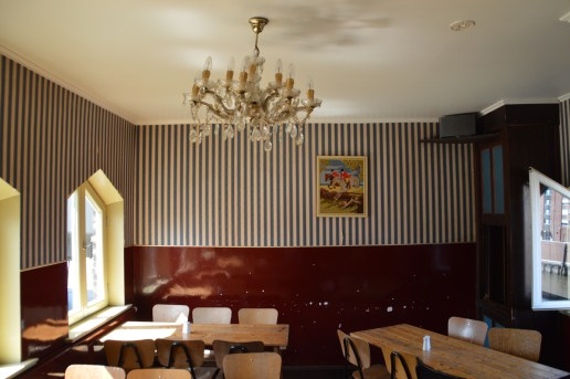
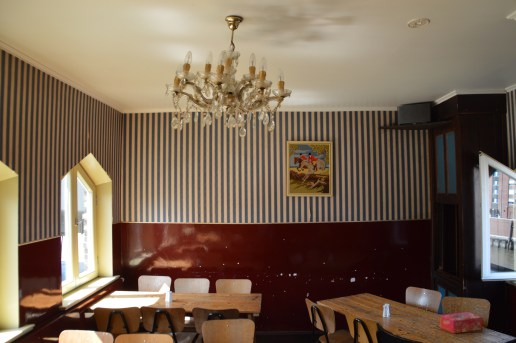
+ tissue box (461, 322)
